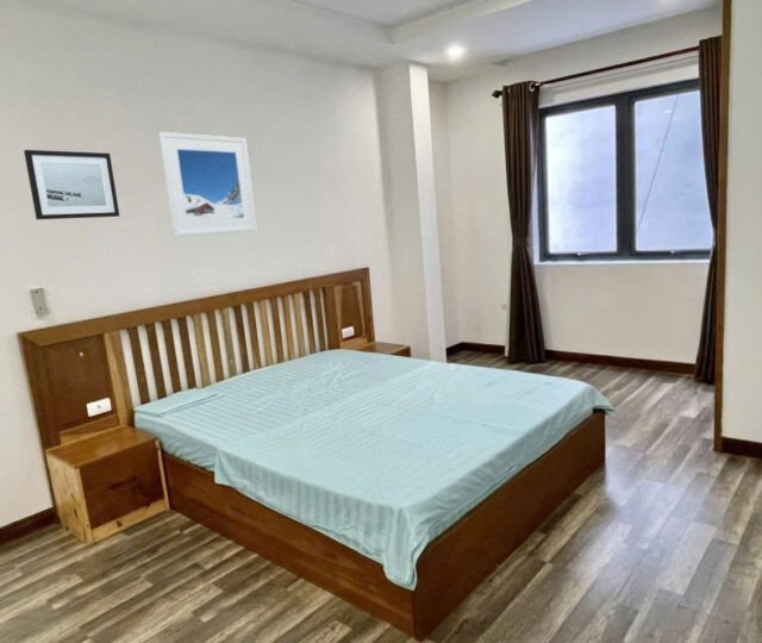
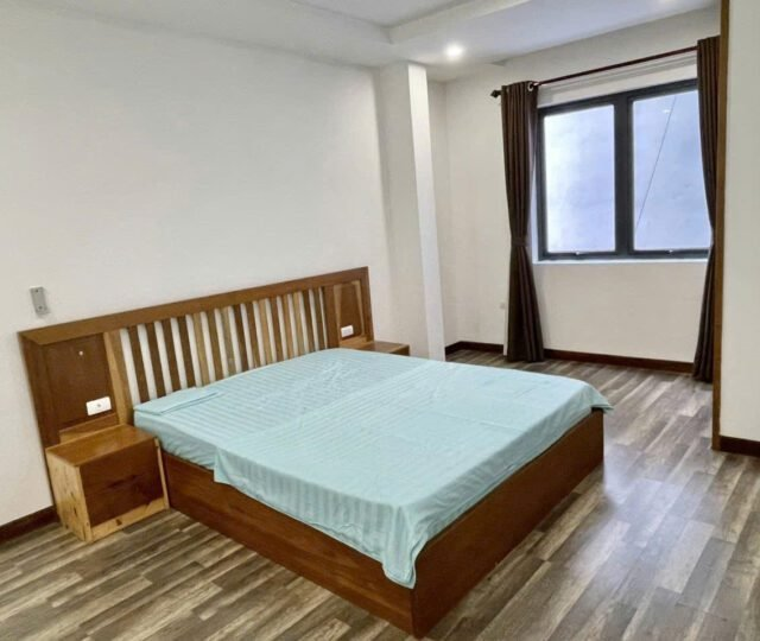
- wall art (74, 185)
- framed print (211, 185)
